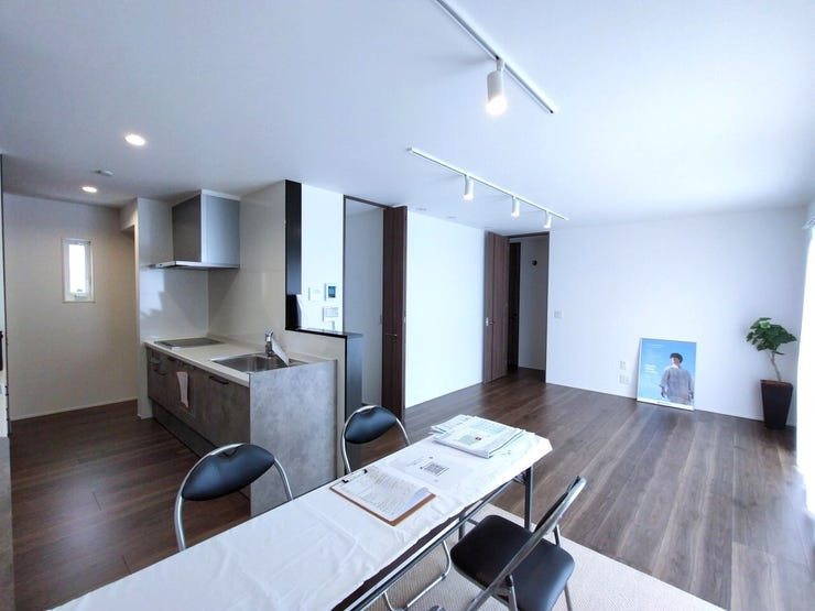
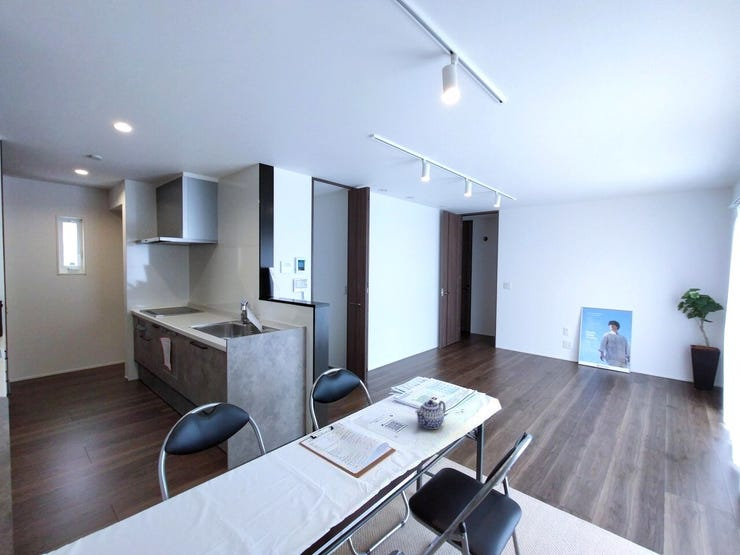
+ teapot (430, 412)
